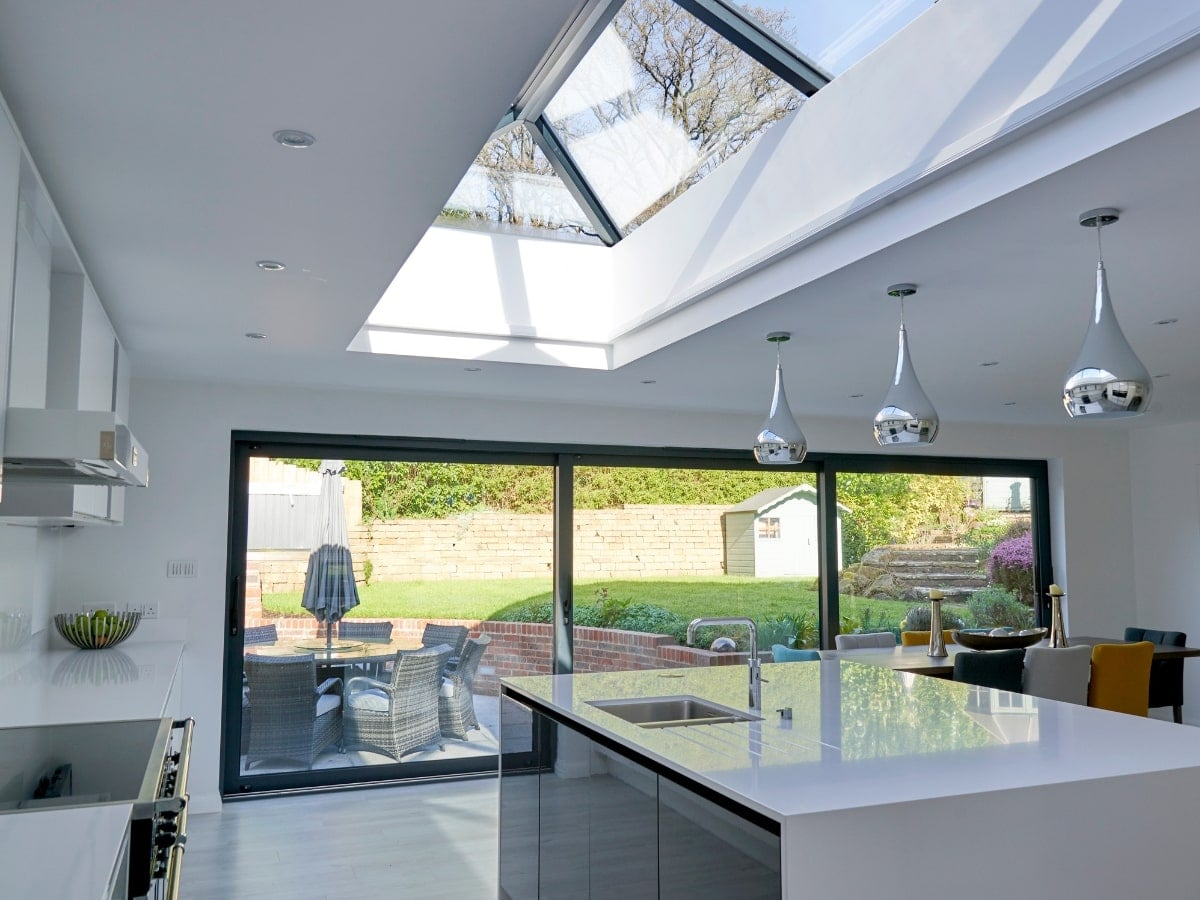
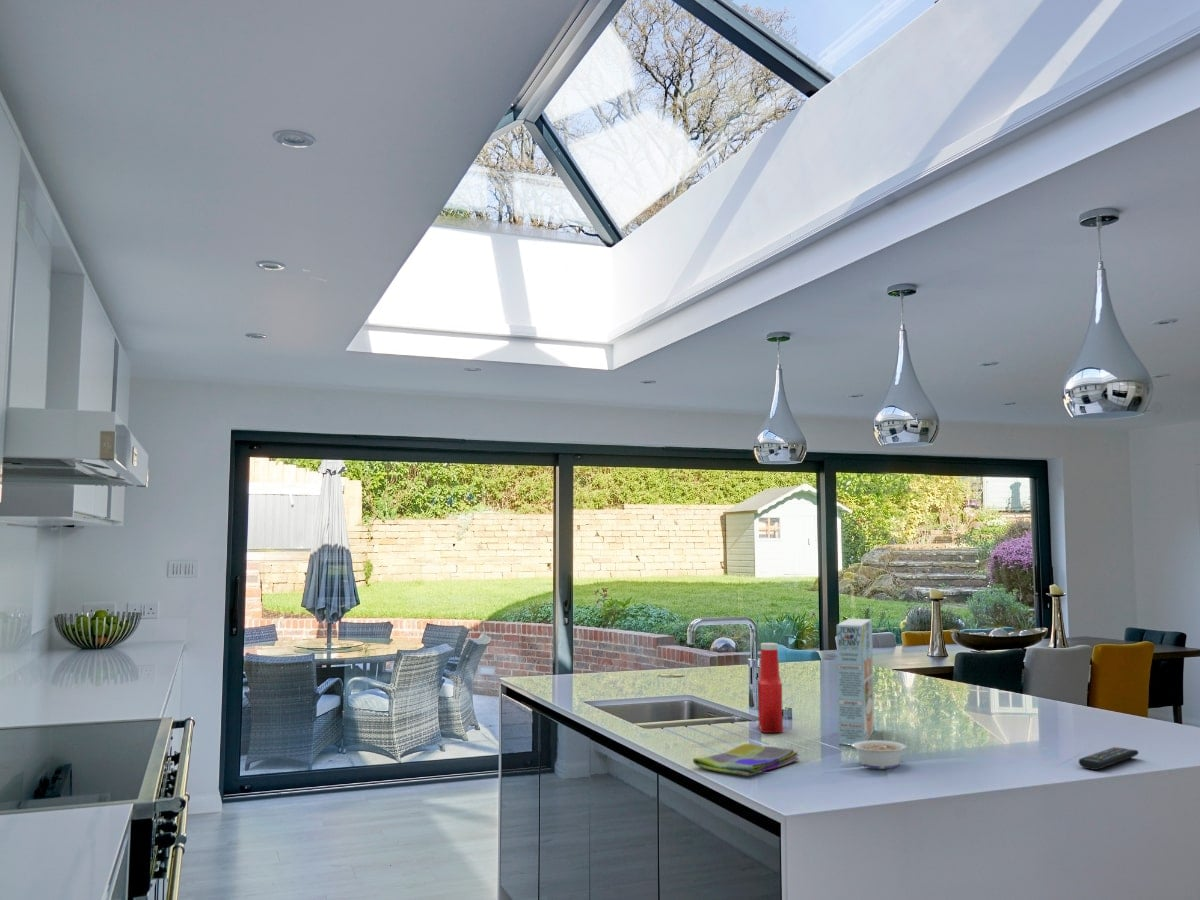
+ dish towel (746, 758)
+ cereal box (856, 679)
+ legume (878, 753)
+ remote control (1109, 758)
+ soap bottle (769, 686)
